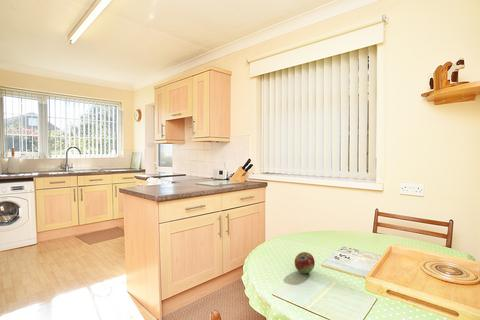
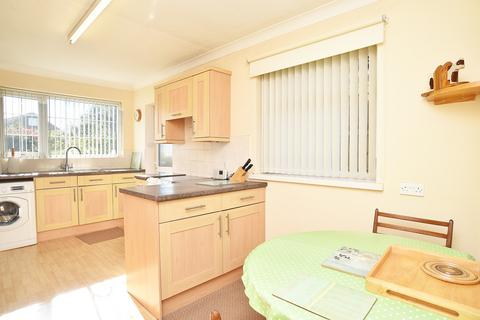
- fruit (304, 262)
